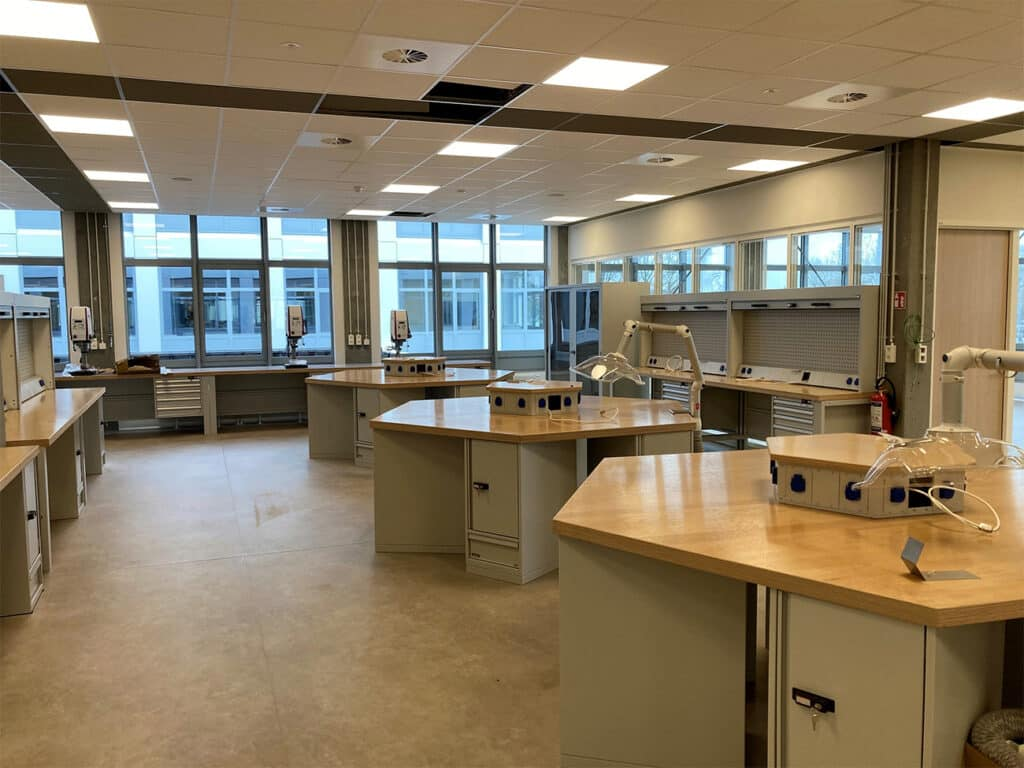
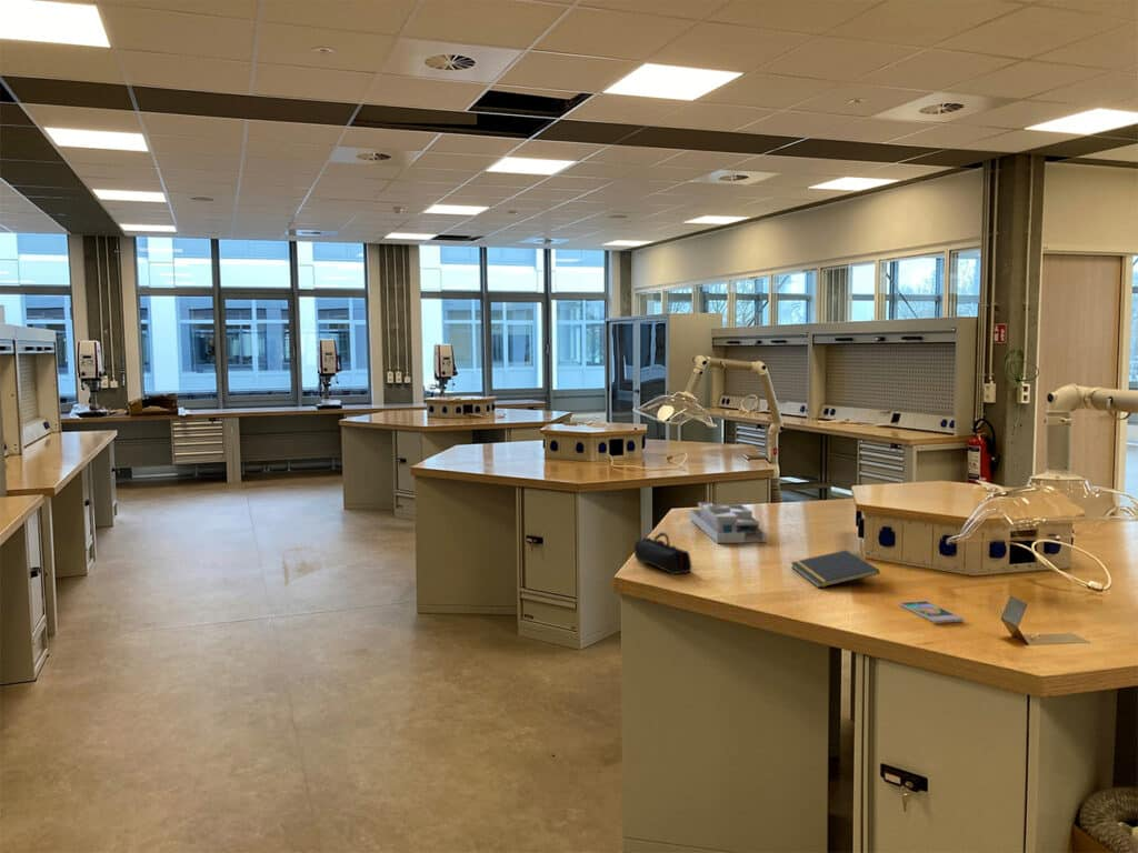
+ smartphone (930, 611)
+ notepad (832, 568)
+ desk organizer (725, 518)
+ pencil case (661, 549)
